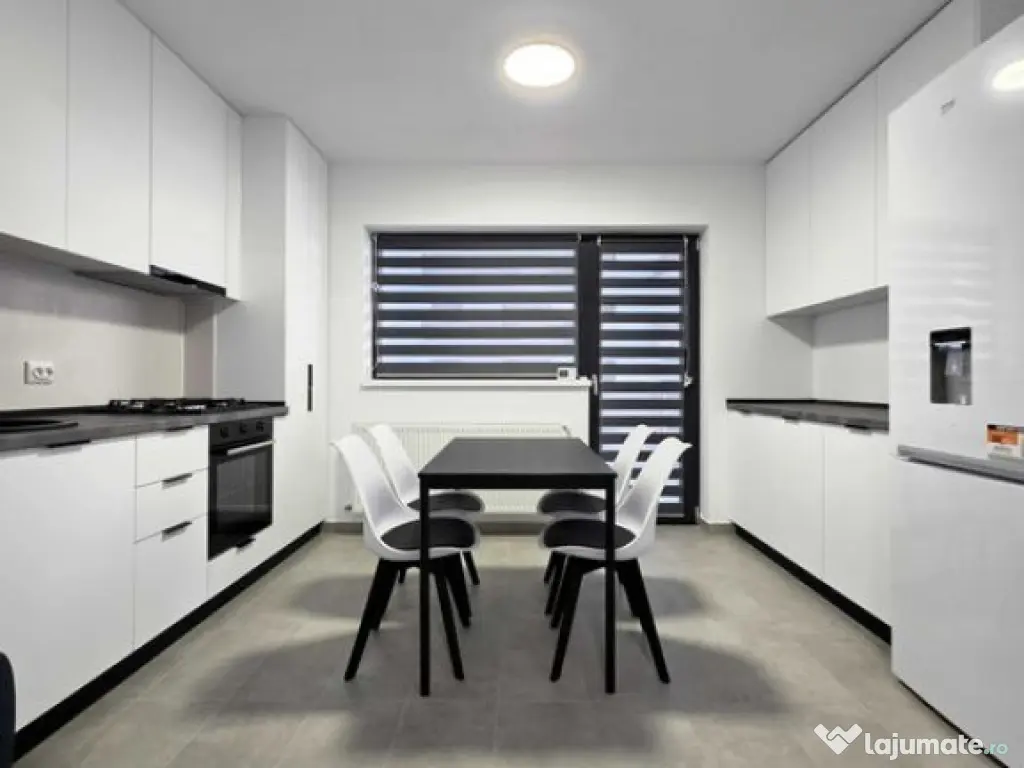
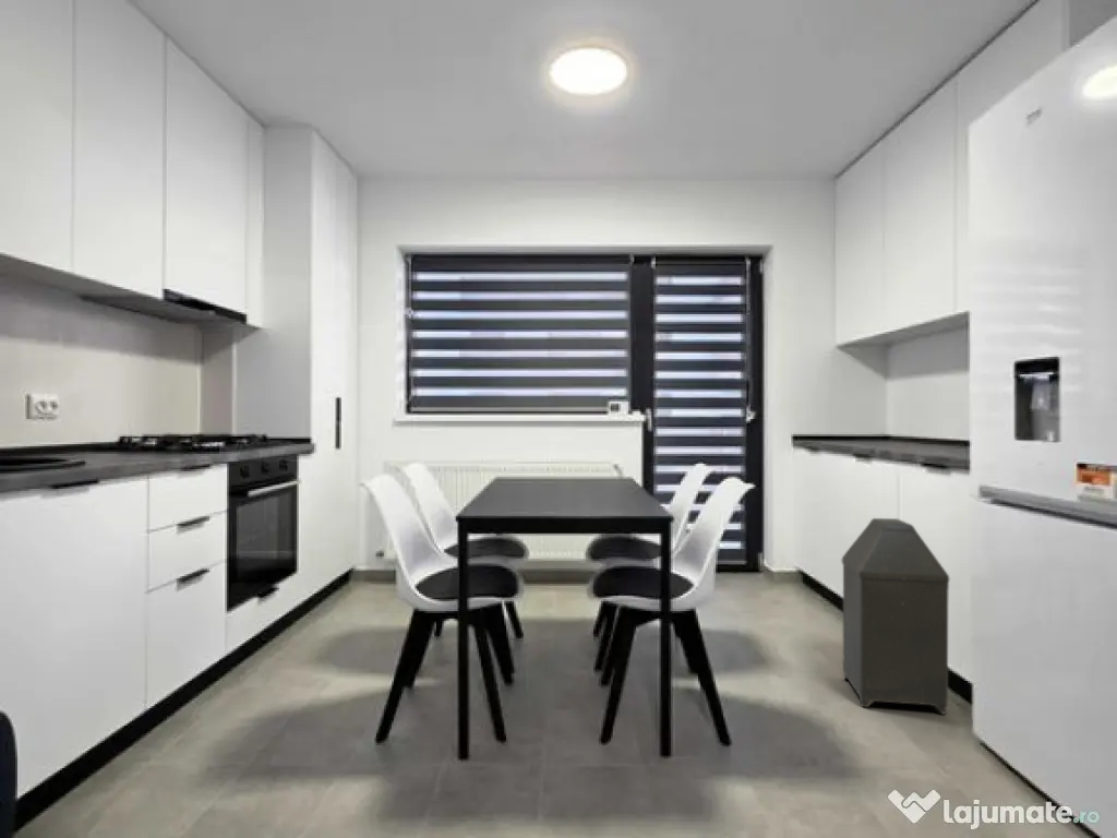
+ trash can (891, 608)
